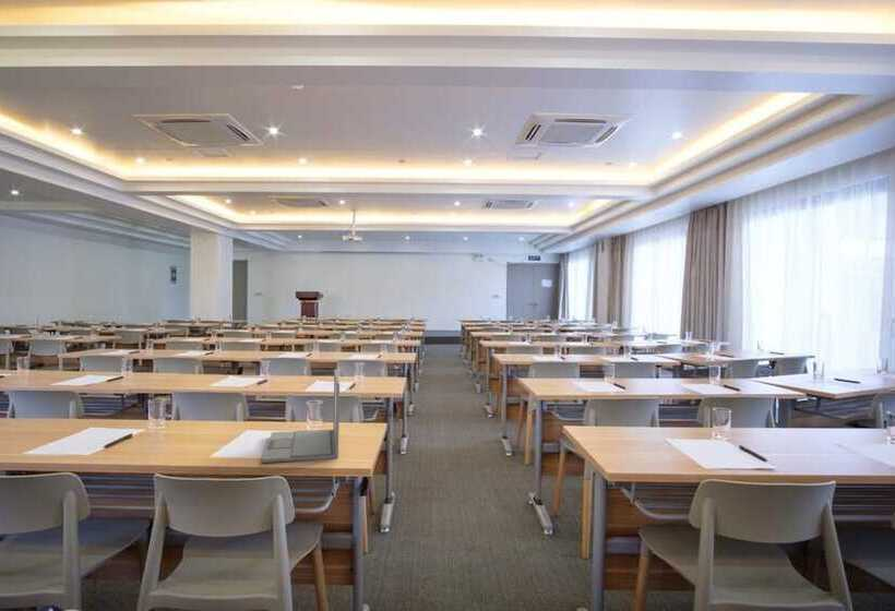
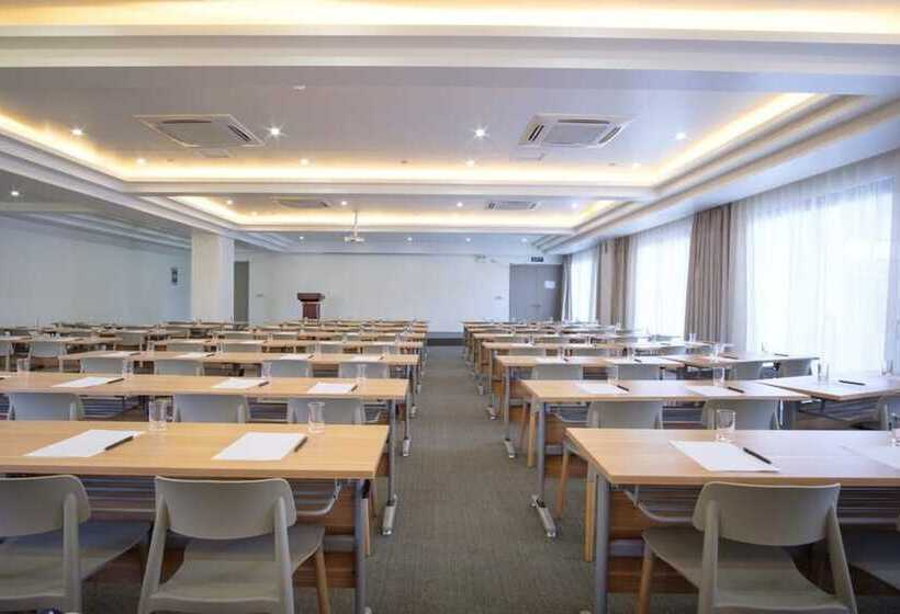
- laptop (302, 431)
